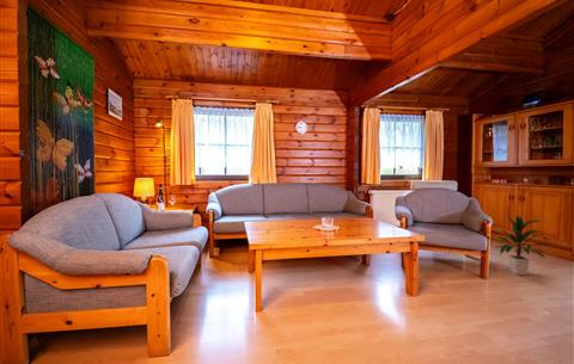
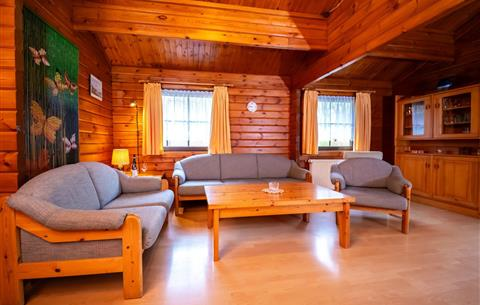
- indoor plant (519, 242)
